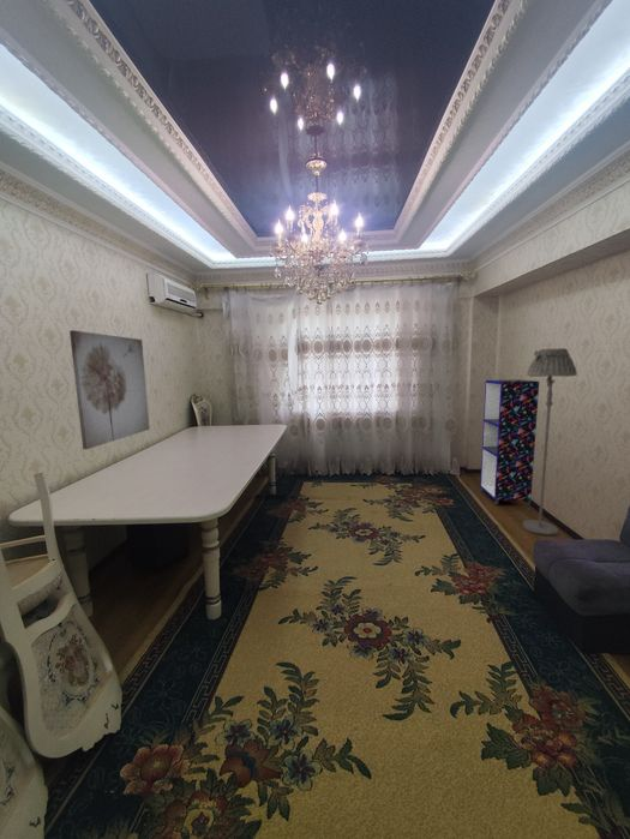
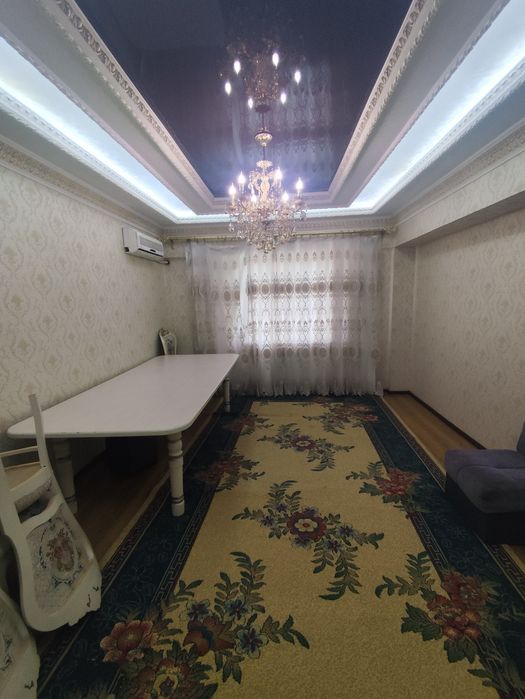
- floor lamp (546, 441)
- wall art (115, 388)
- bookshelf (506, 441)
